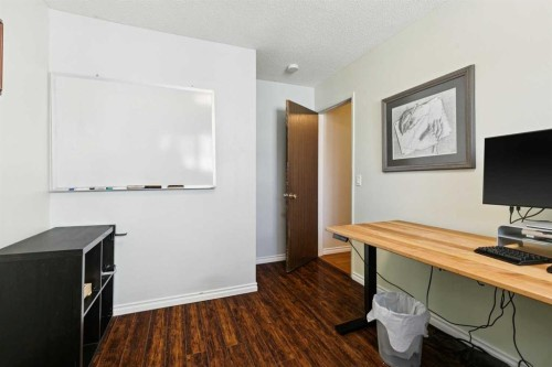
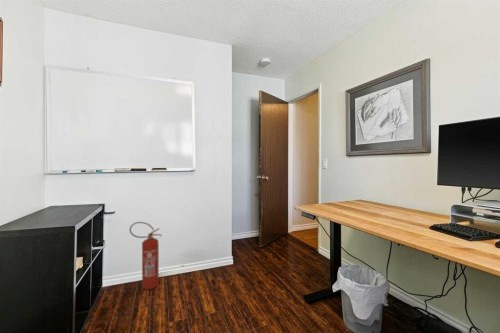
+ fire extinguisher (146, 253)
